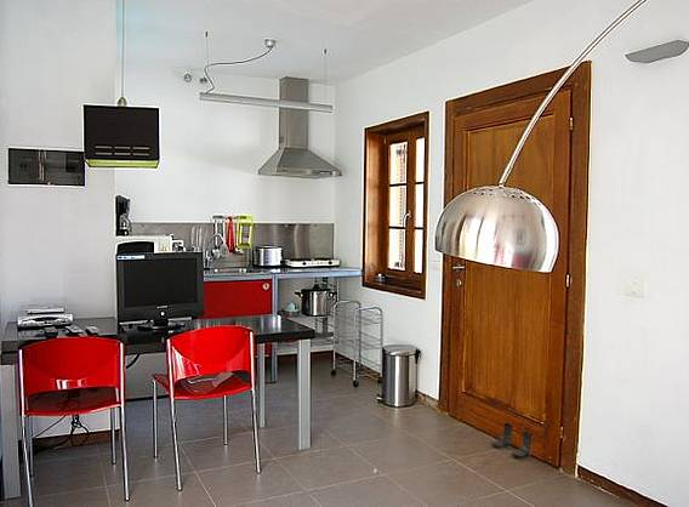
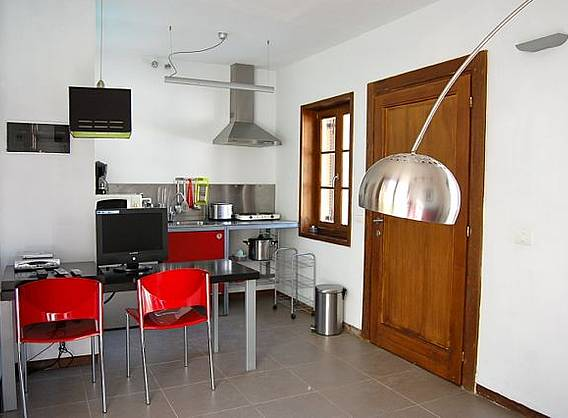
- boots (511, 439)
